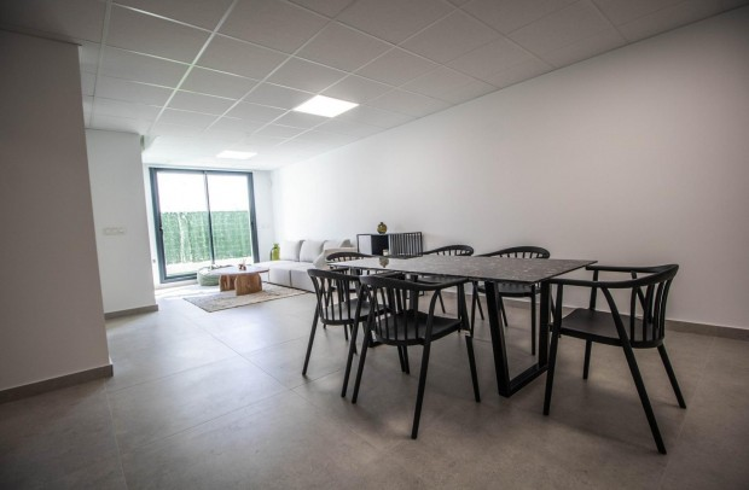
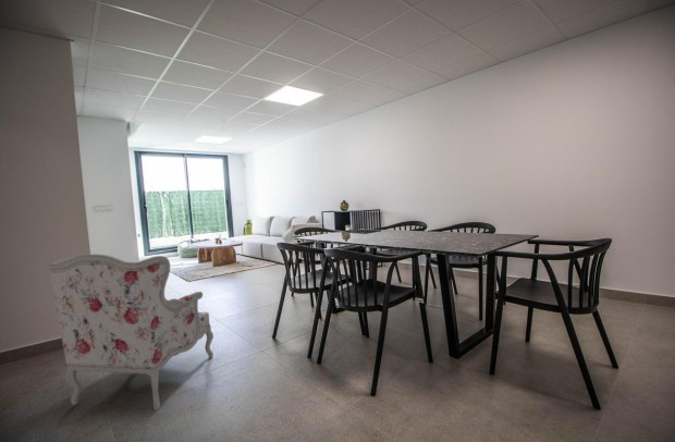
+ armchair (143, 314)
